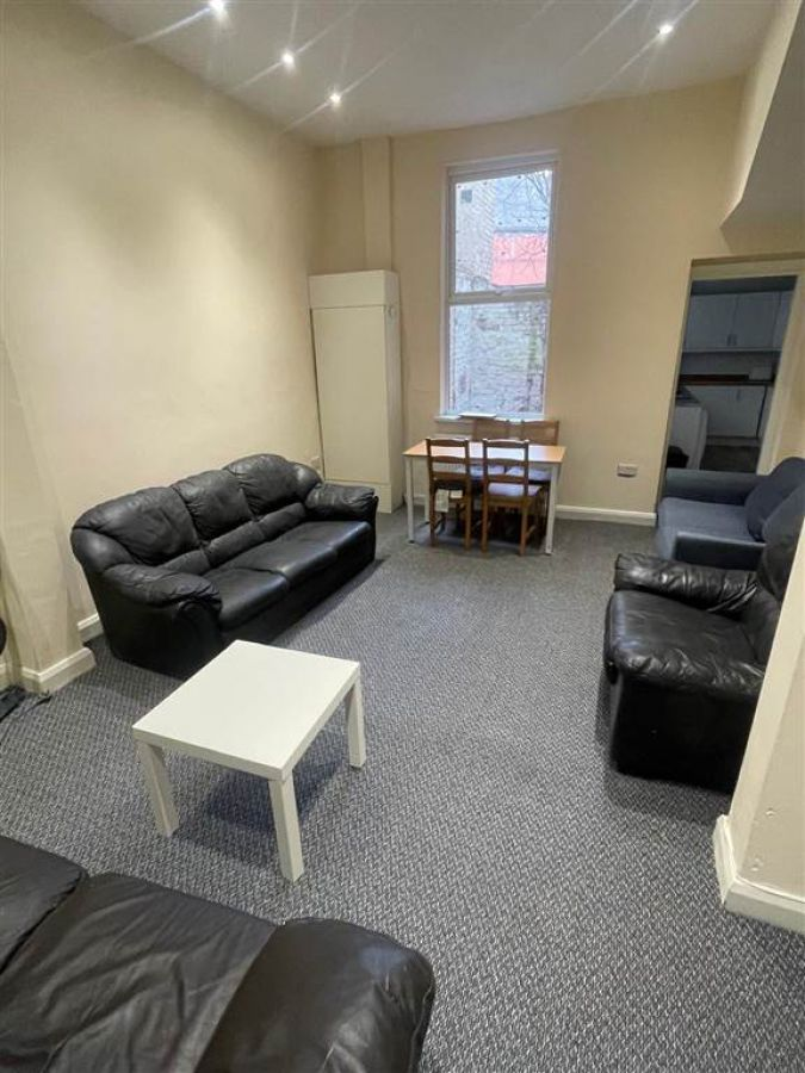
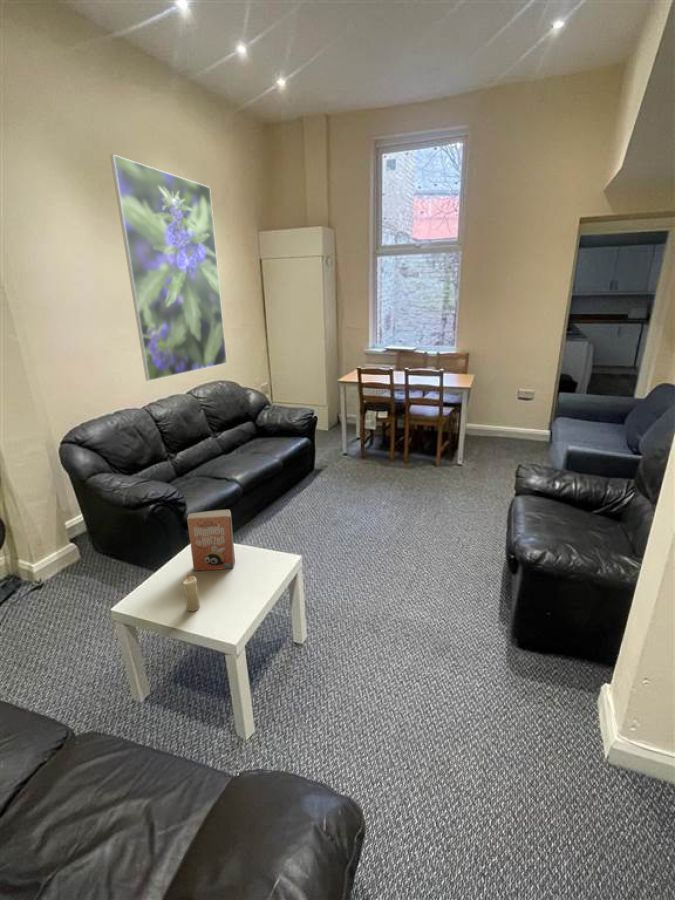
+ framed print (179, 279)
+ paperback book (212, 540)
+ candle (190, 590)
